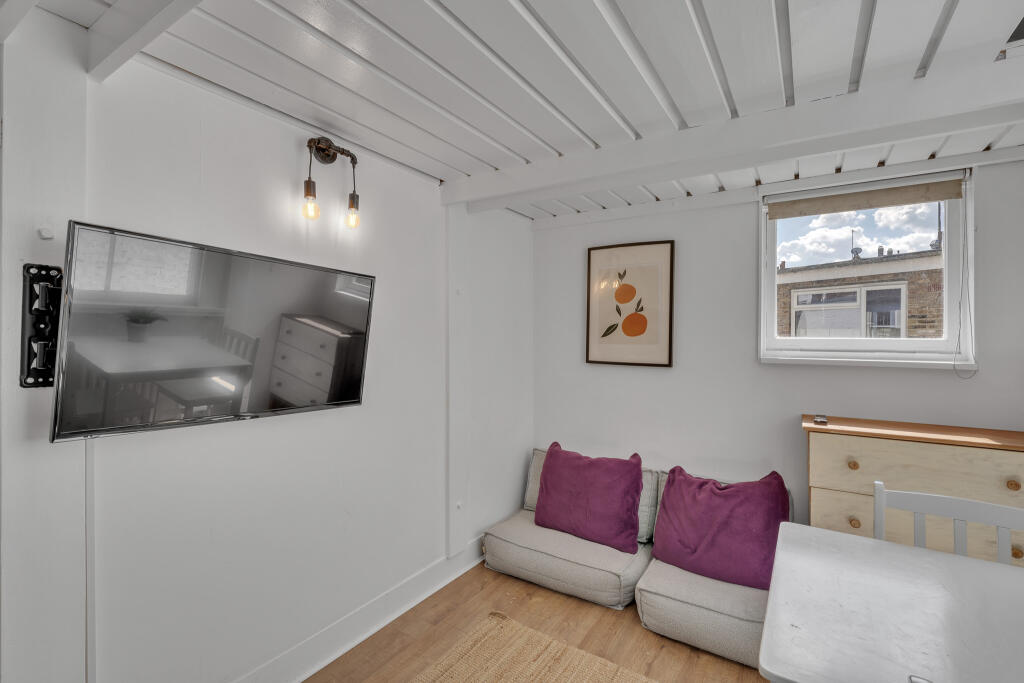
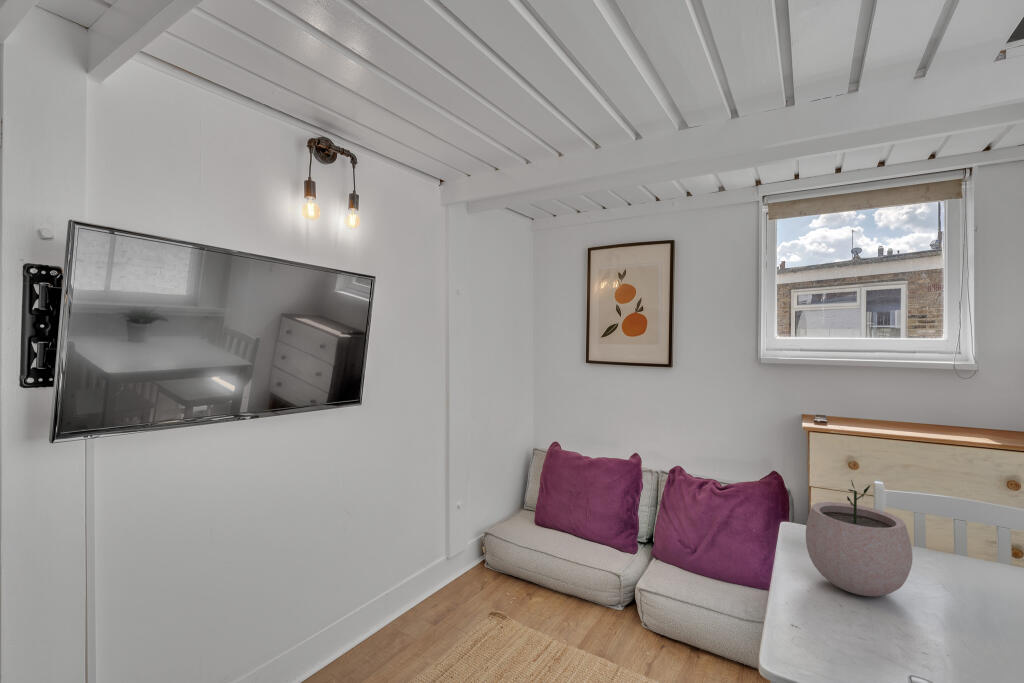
+ plant pot (856, 534)
